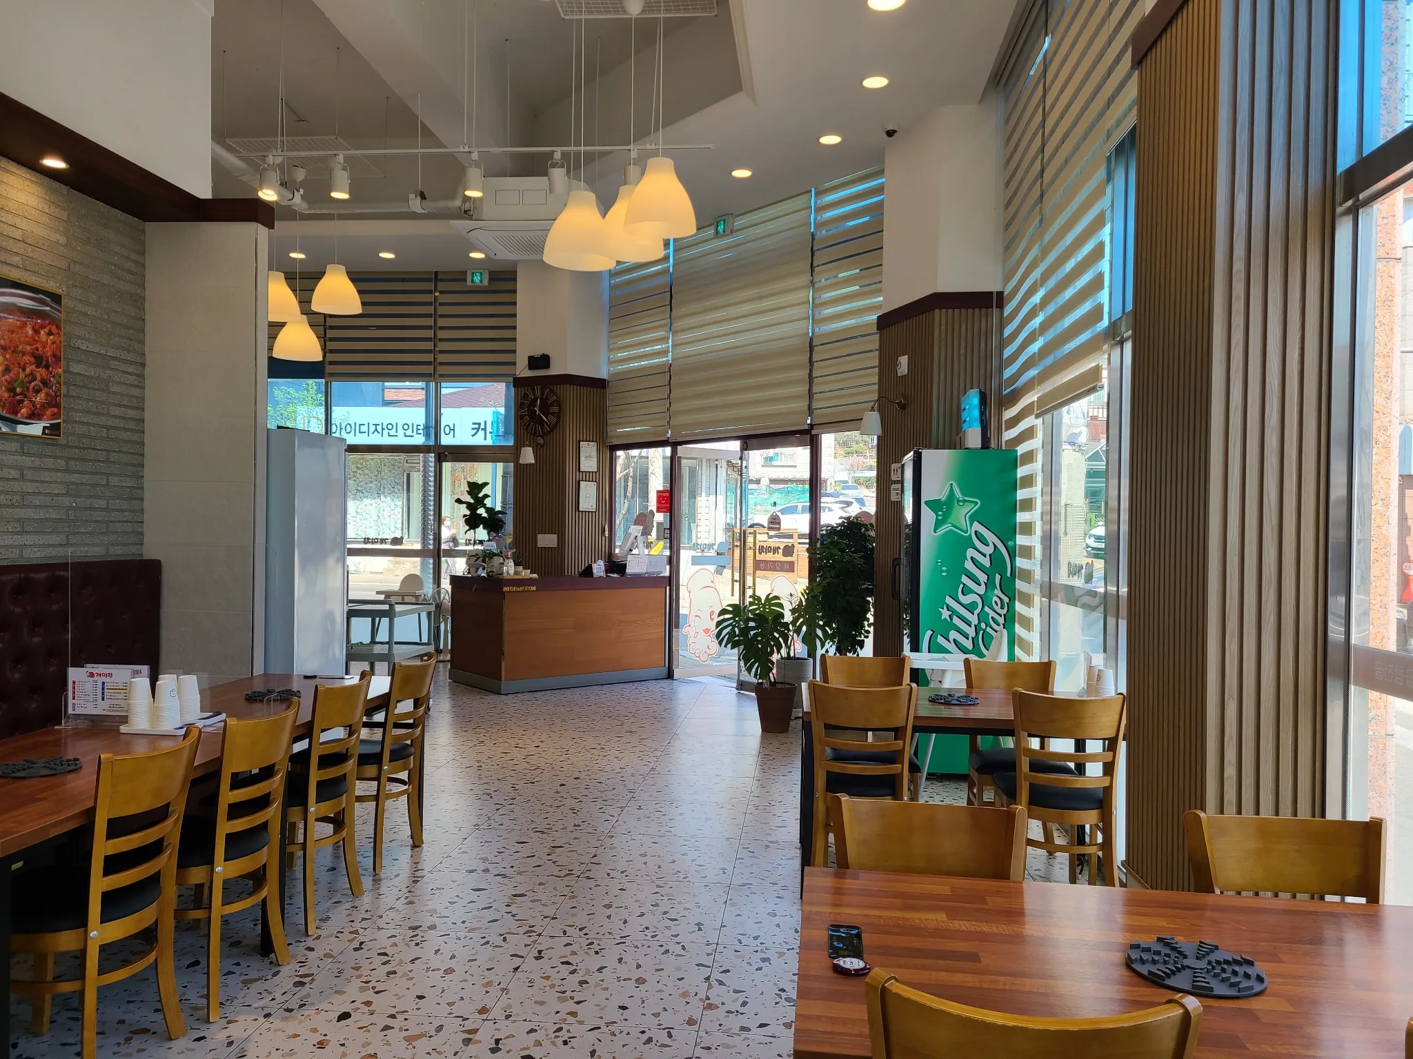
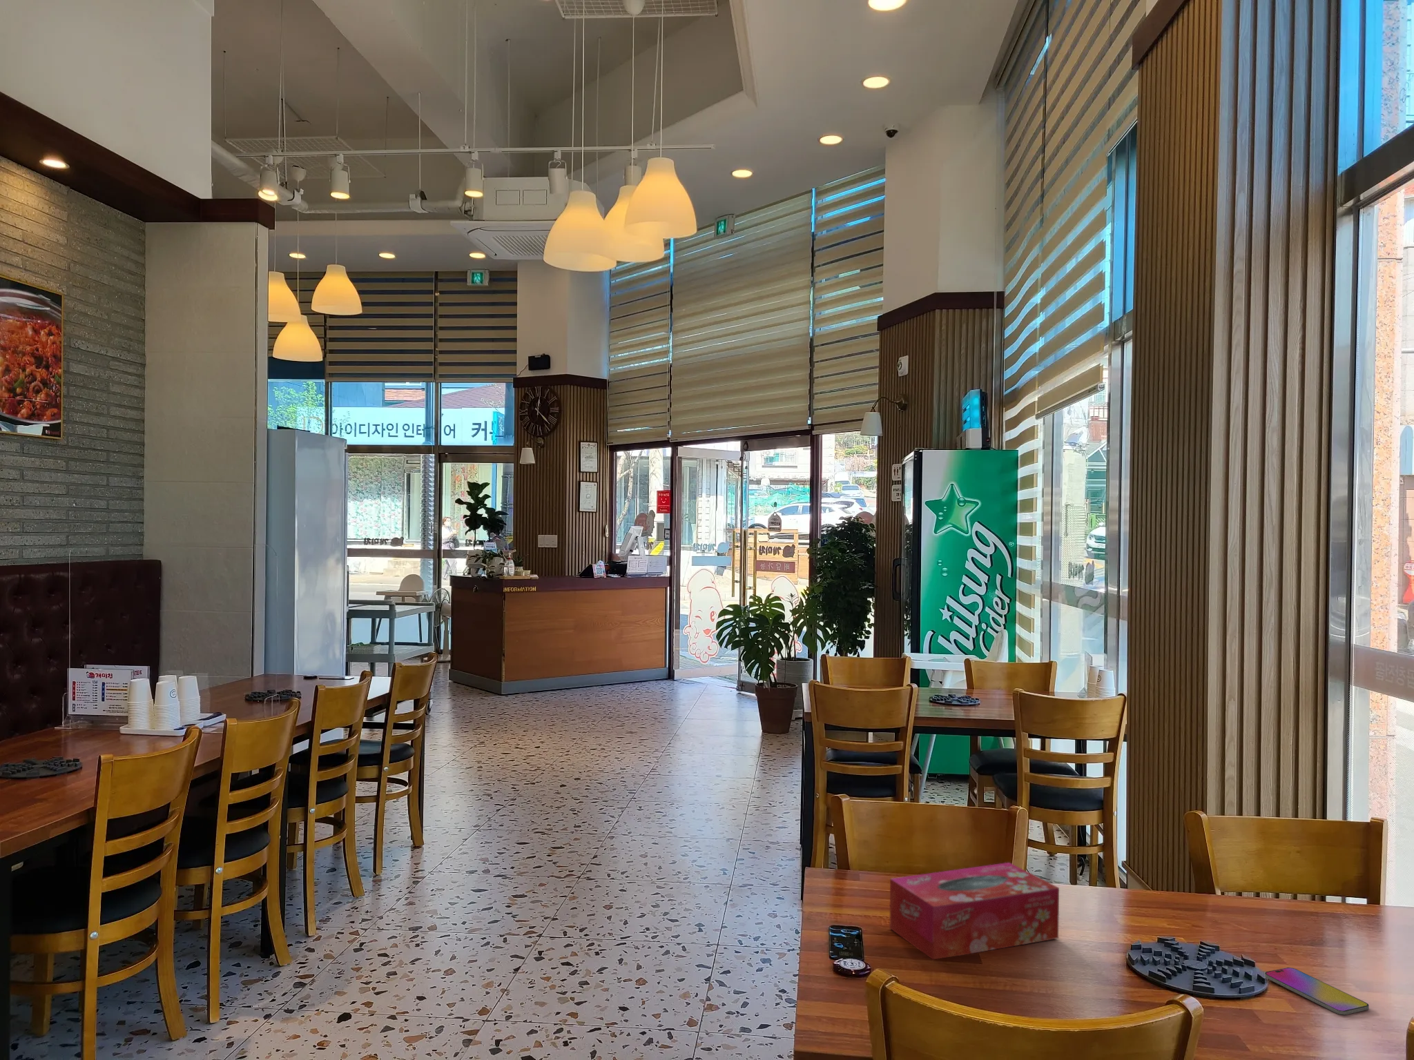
+ smartphone (1315, 990)
+ tissue box (973, 909)
